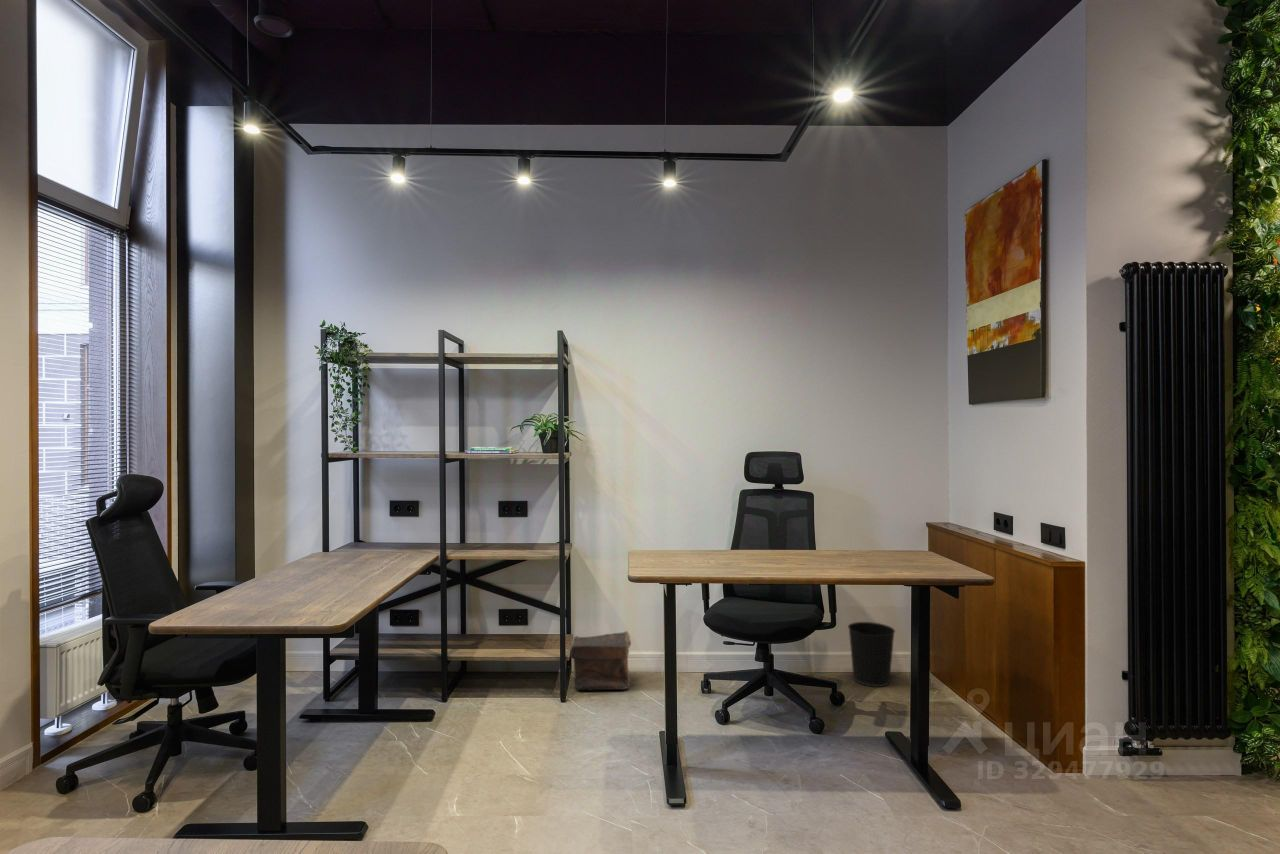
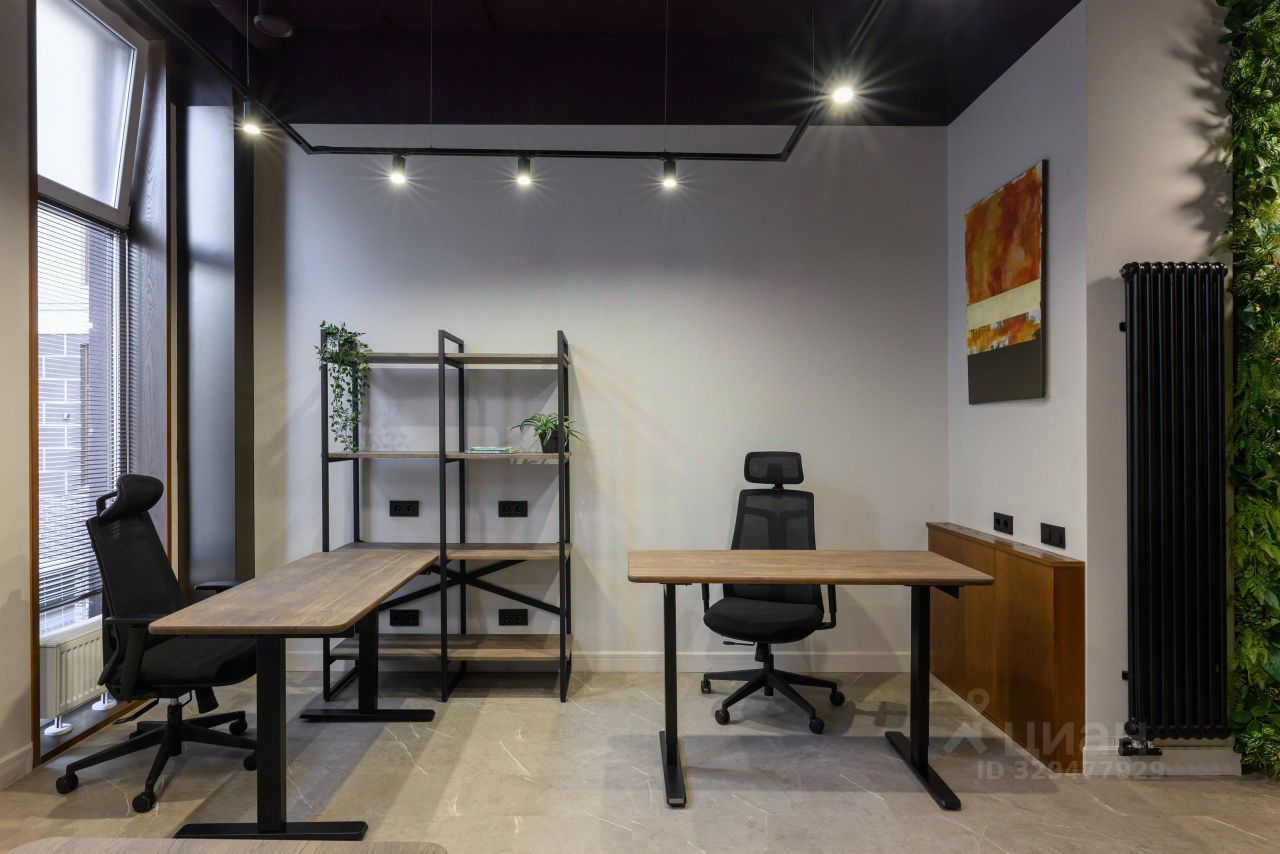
- pouch (601, 659)
- wastebasket (871, 654)
